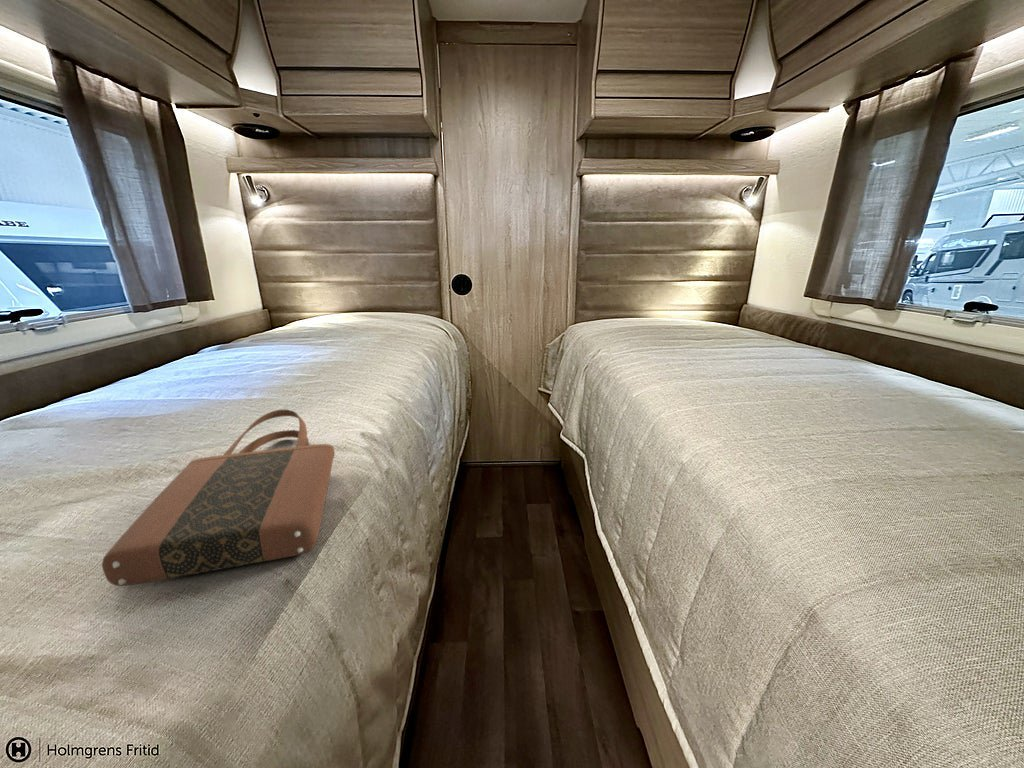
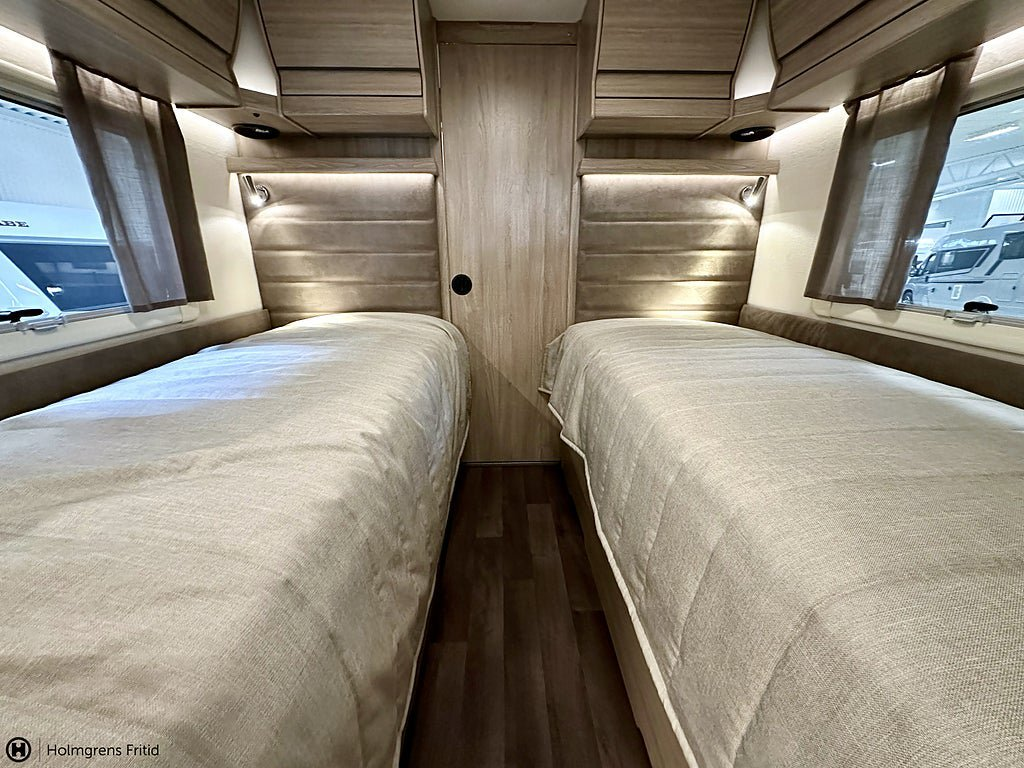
- tote bag (257, 470)
